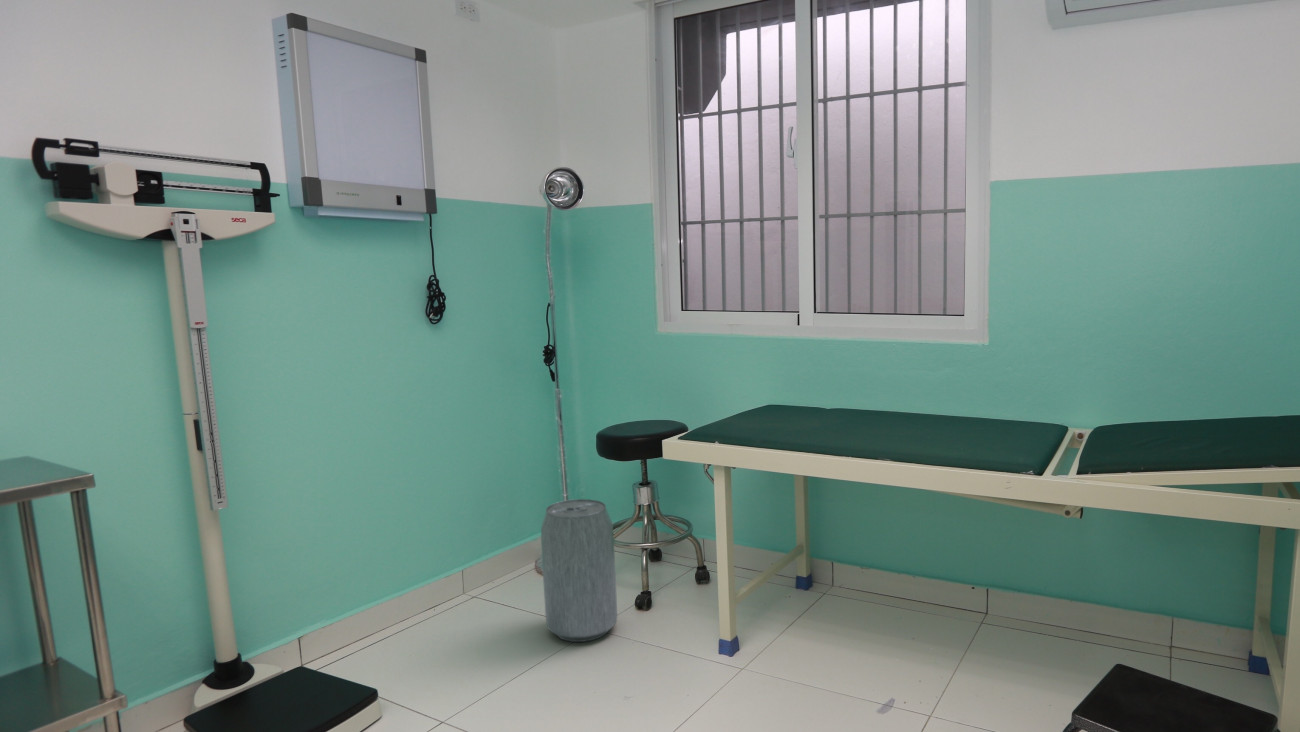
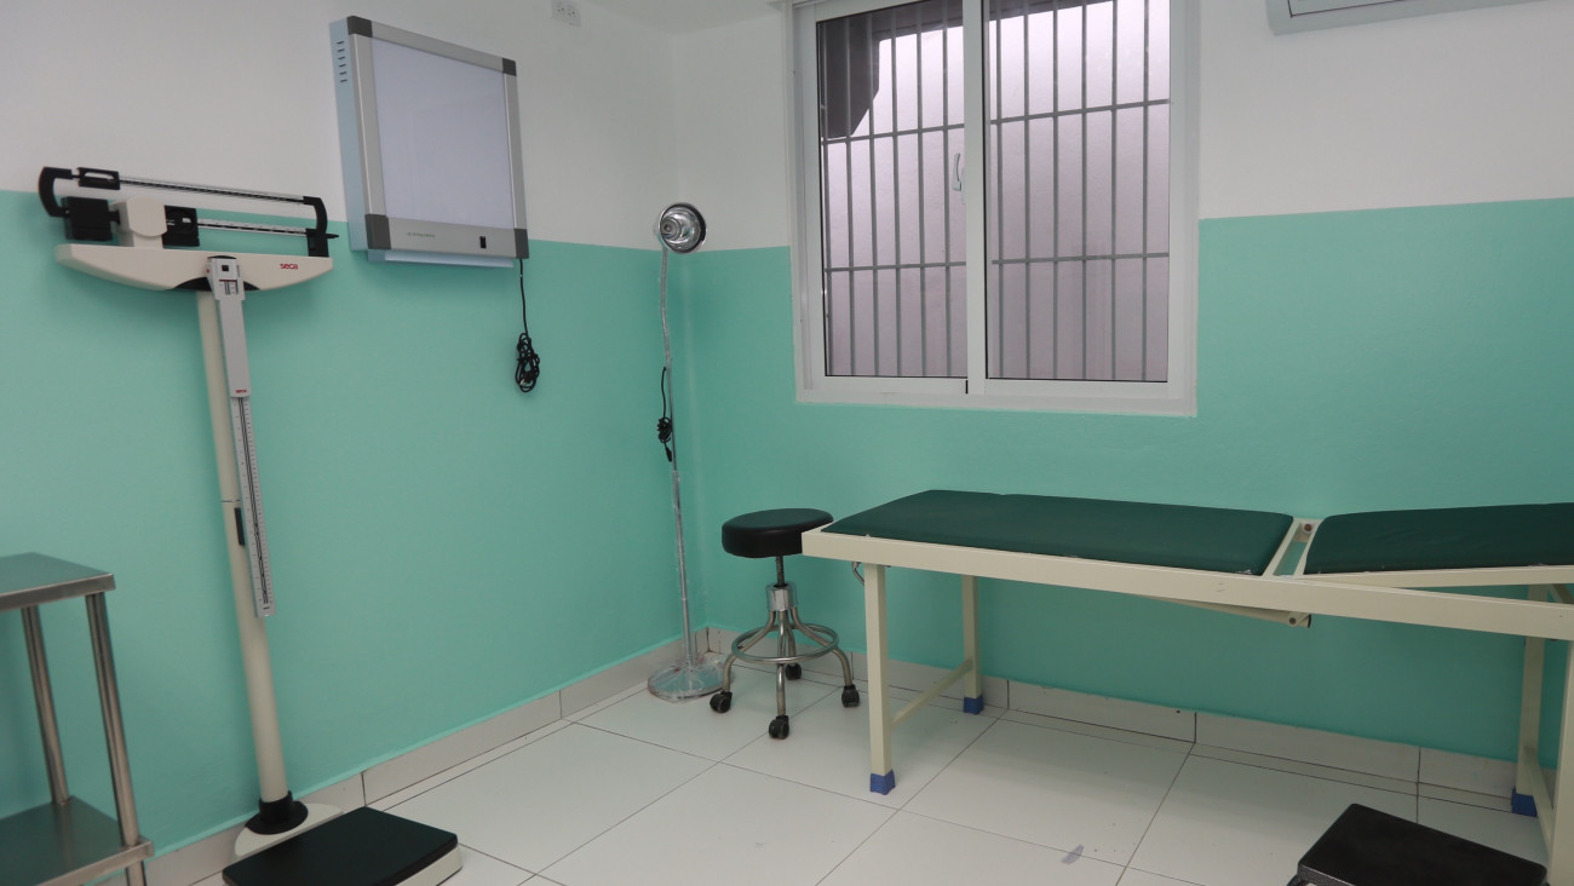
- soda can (579, 569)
